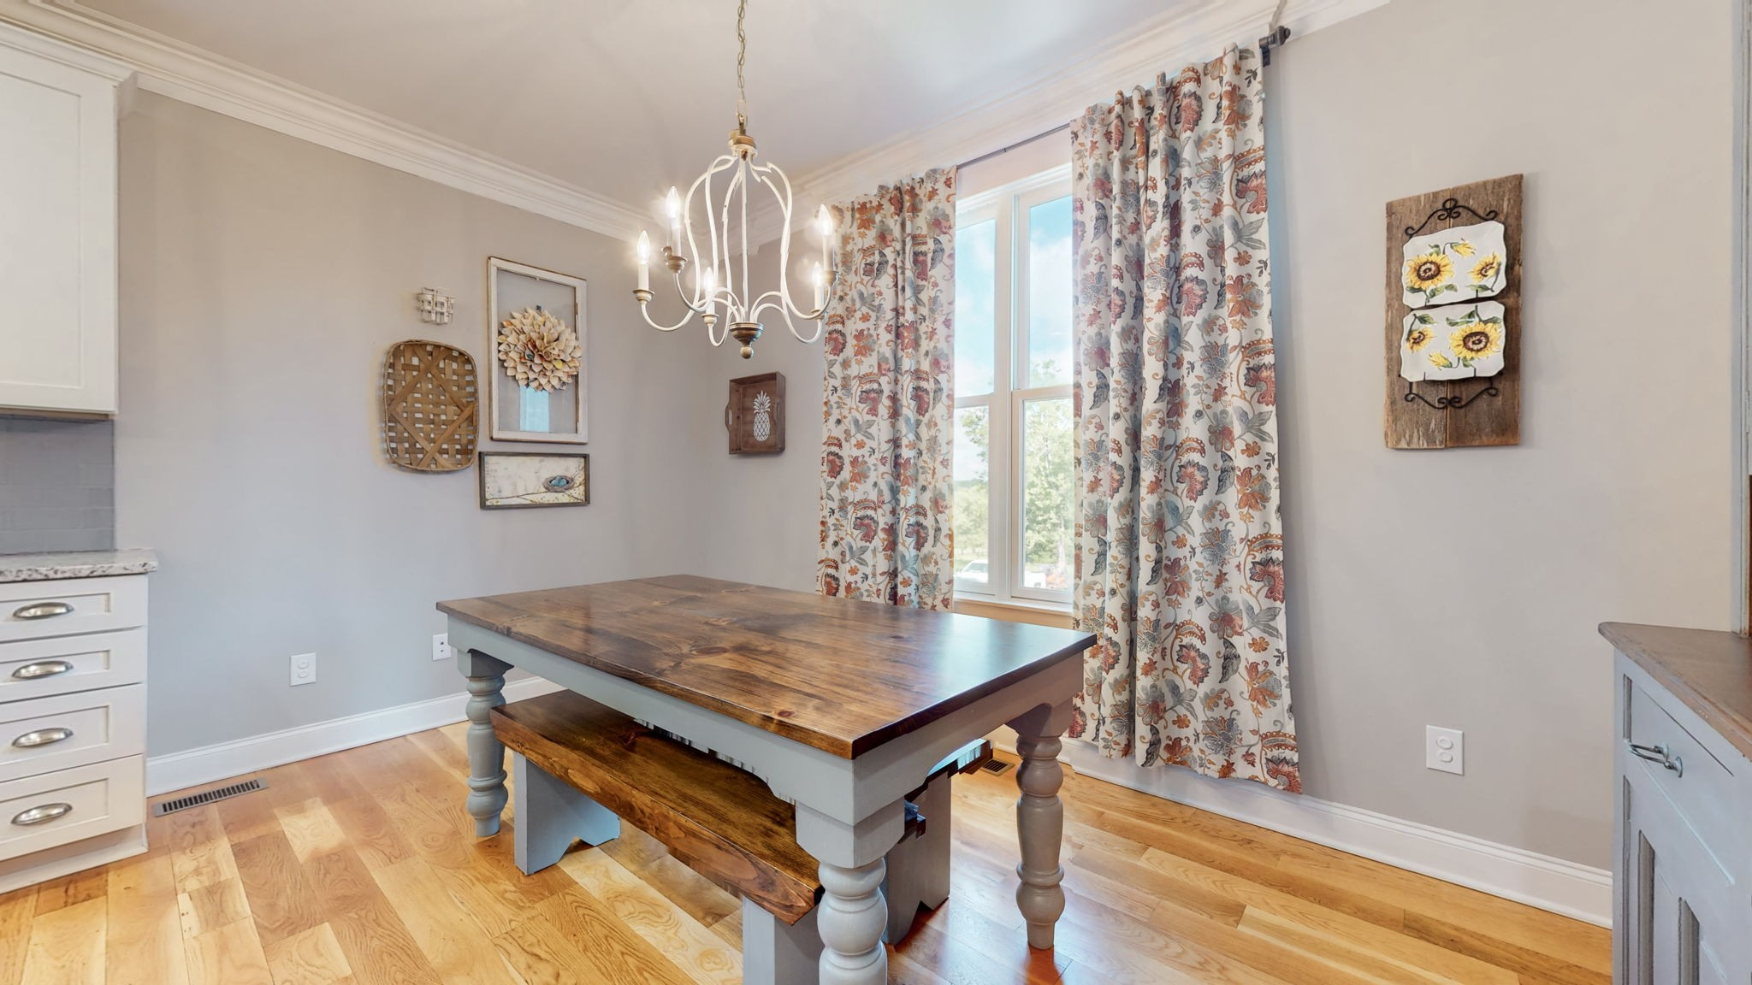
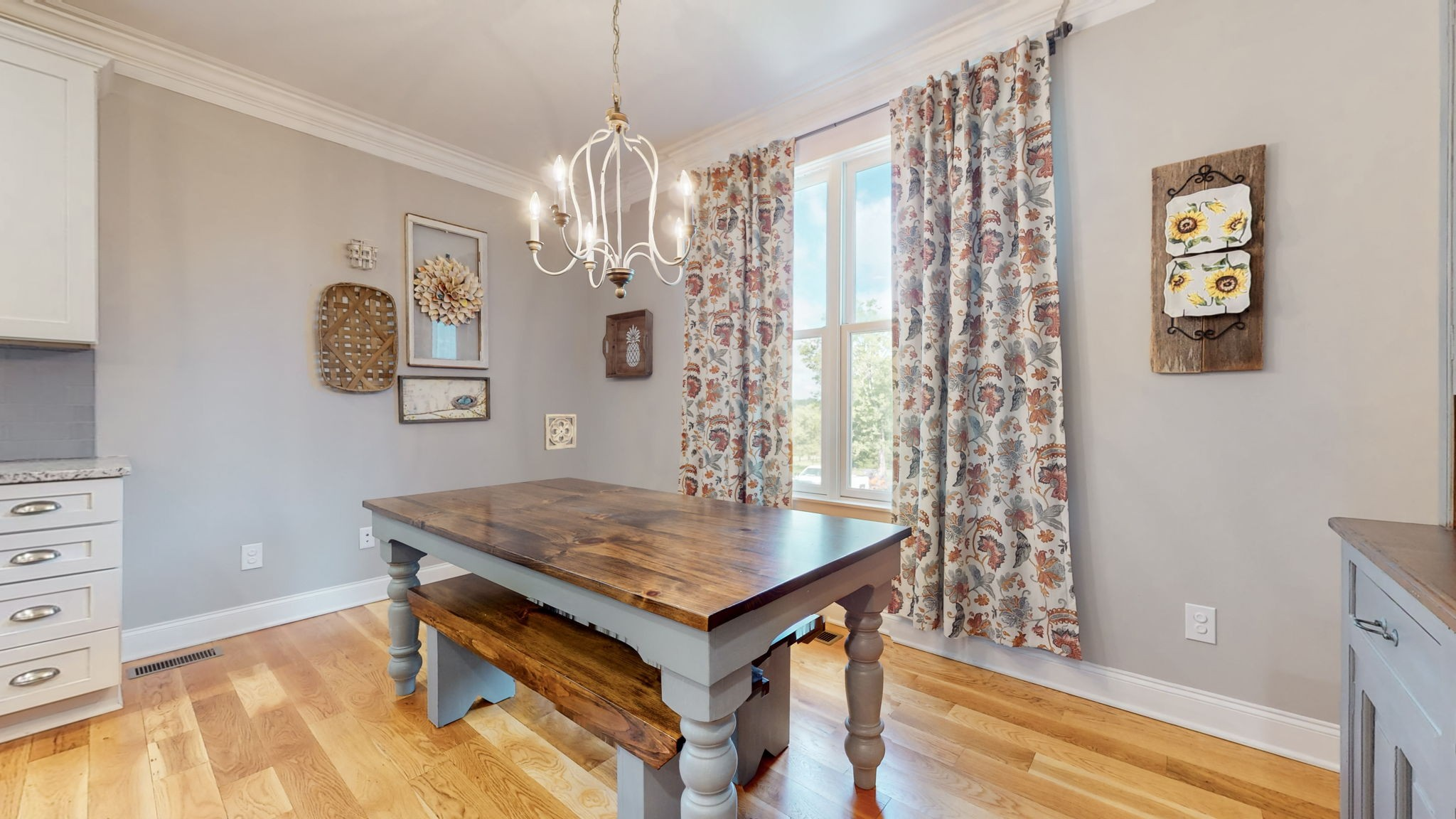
+ wall ornament (560, 432)
